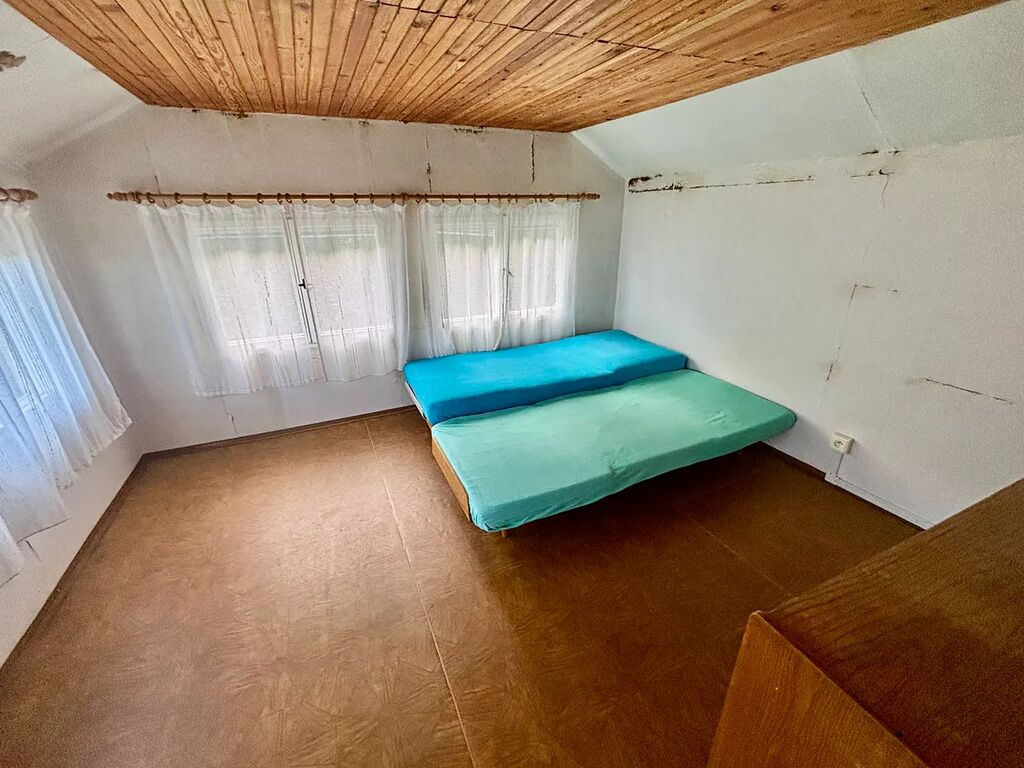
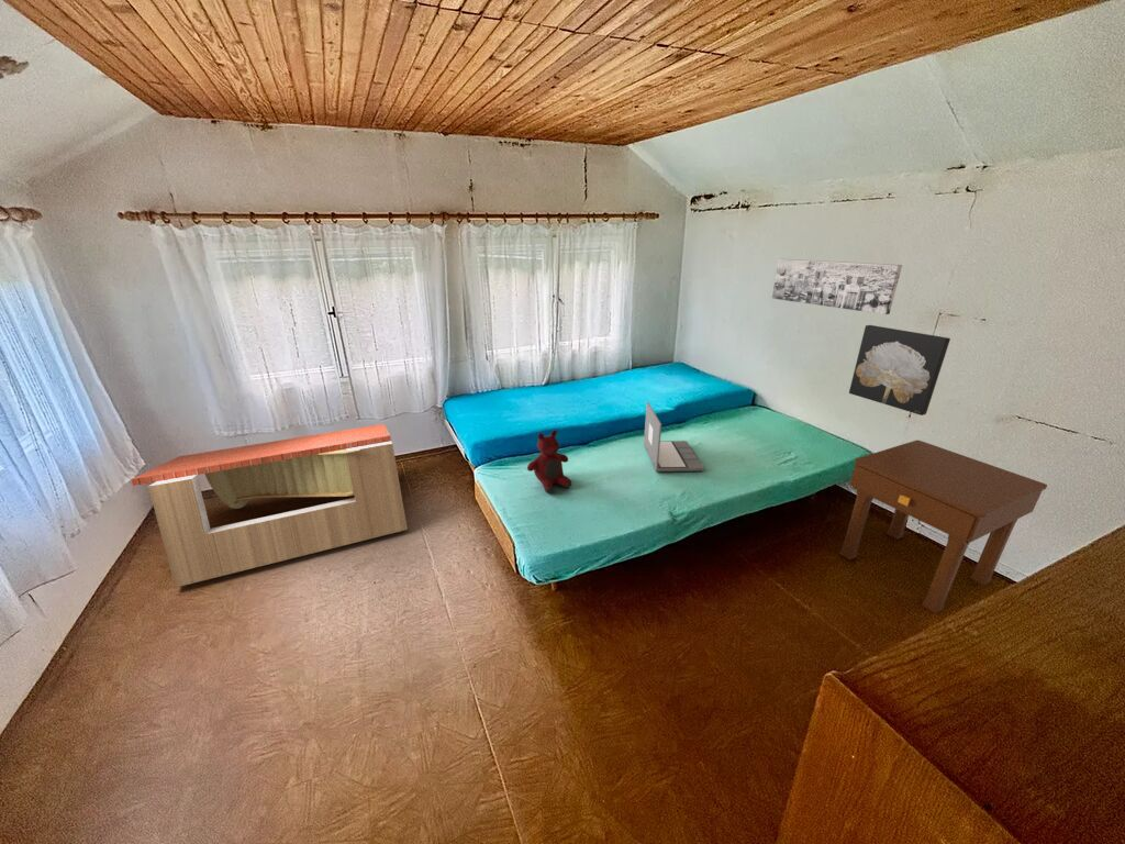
+ teddy bear (552, 459)
+ wall art (894, 368)
+ laptop (673, 441)
+ wall art (828, 284)
+ nightstand (926, 522)
+ bench (282, 482)
